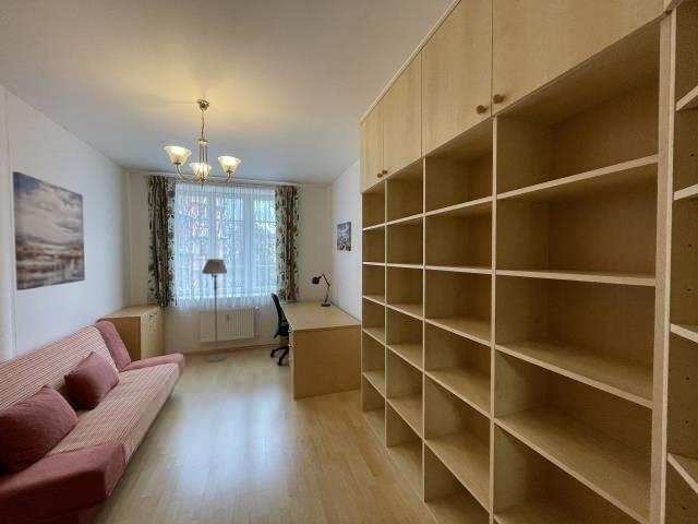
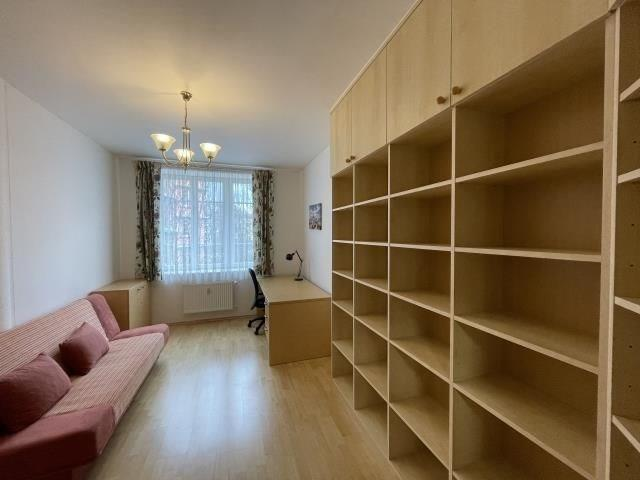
- wall art (55, 235)
- floor lamp (215, 309)
